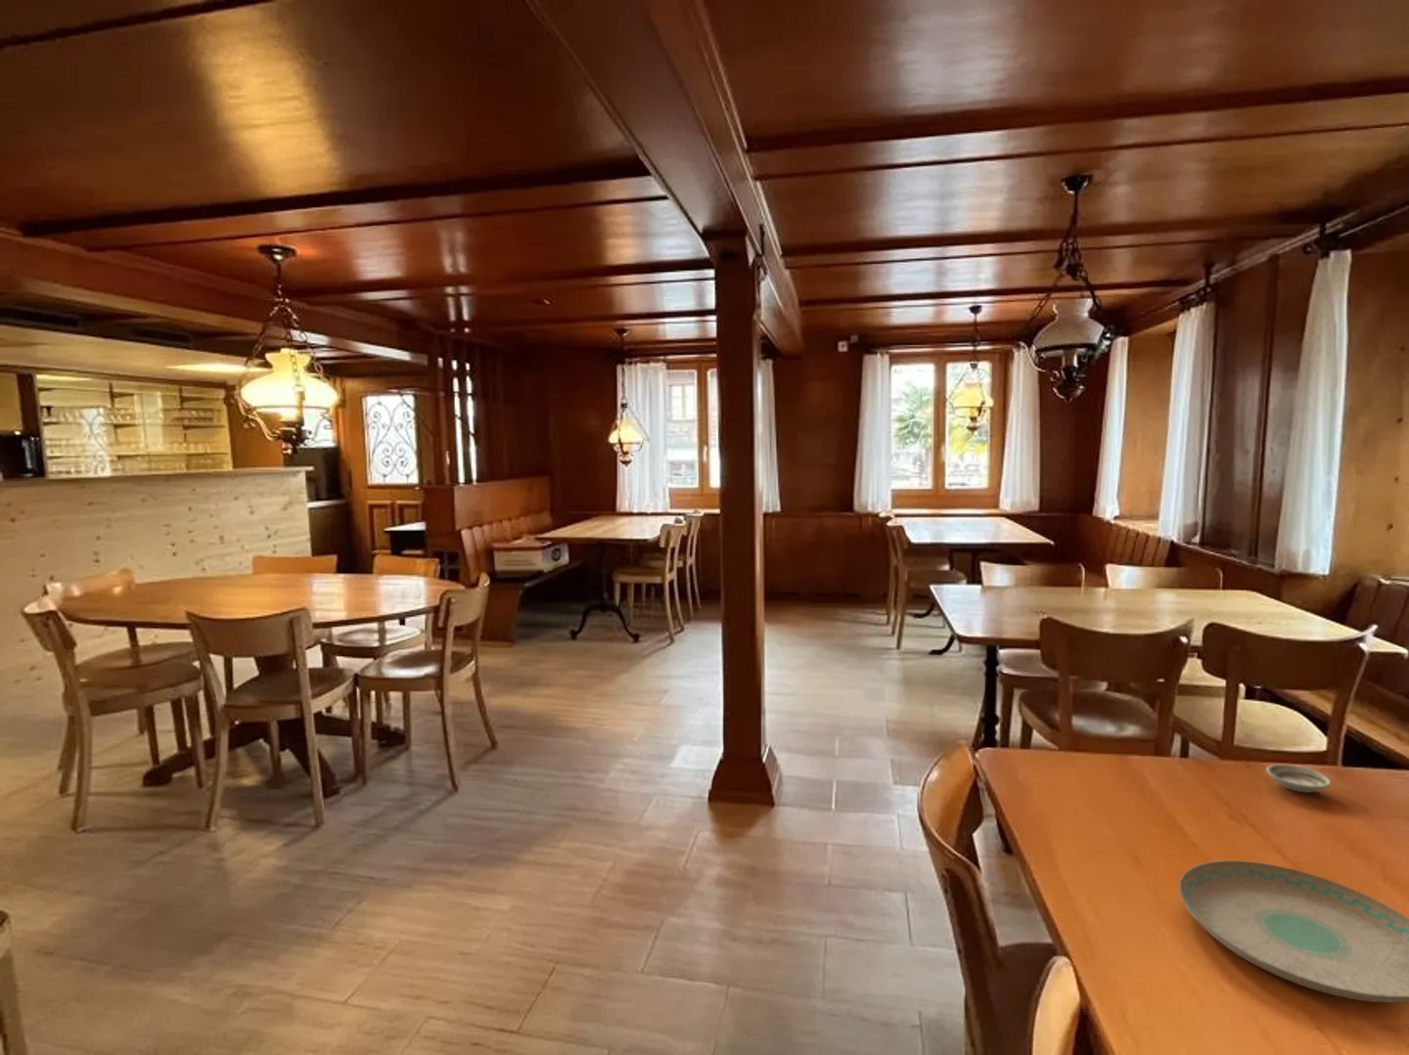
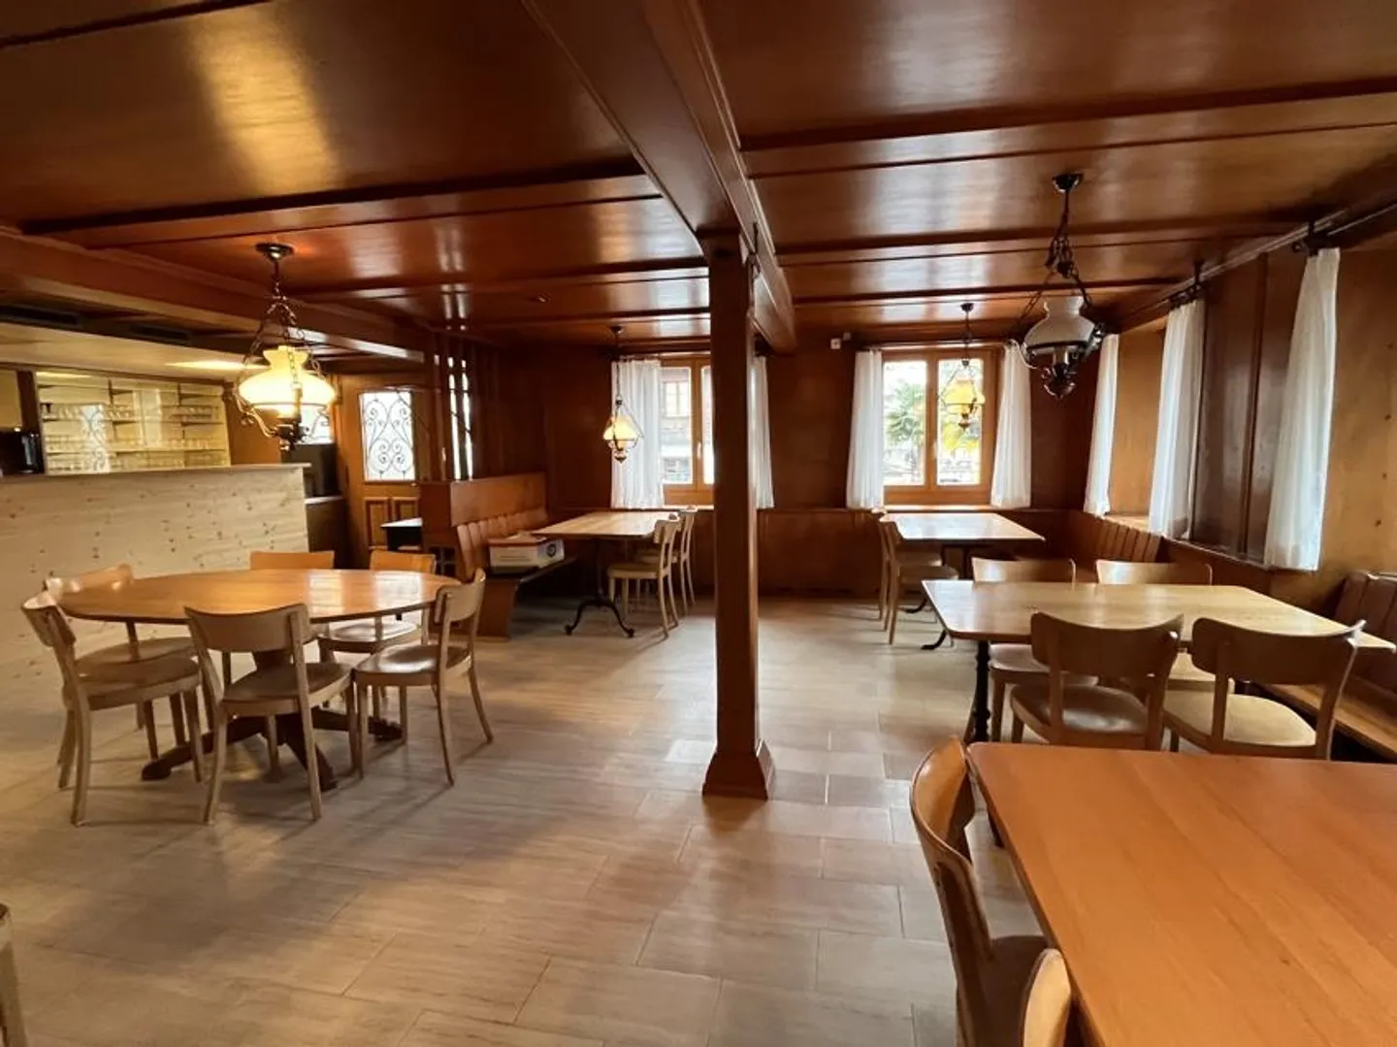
- saucer (1297, 780)
- plate (1303, 926)
